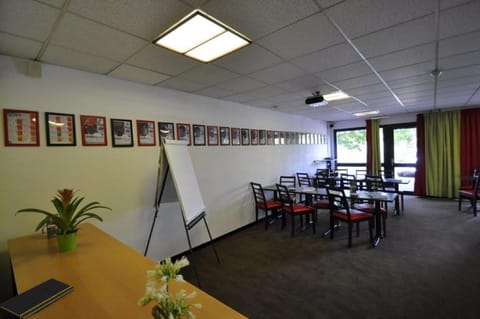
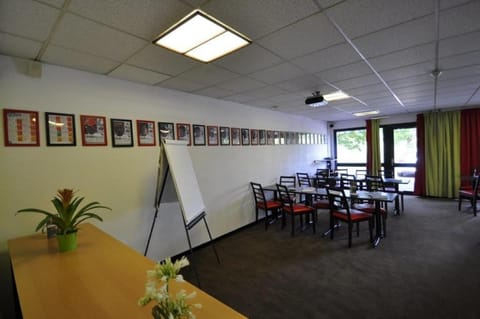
- notepad (39, 296)
